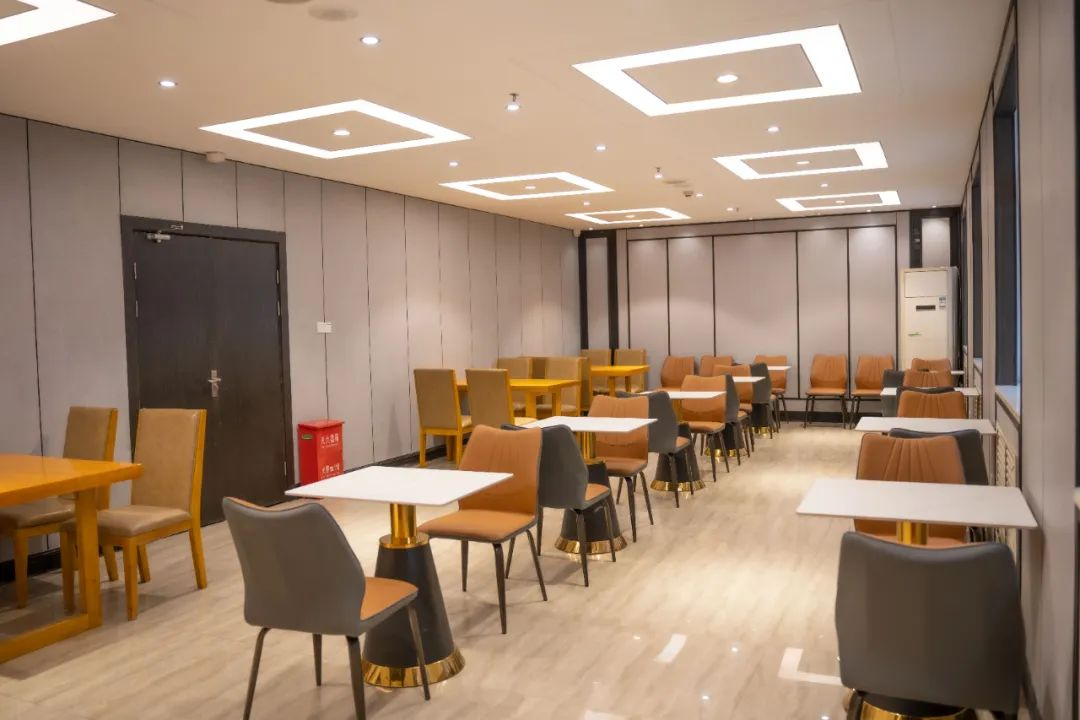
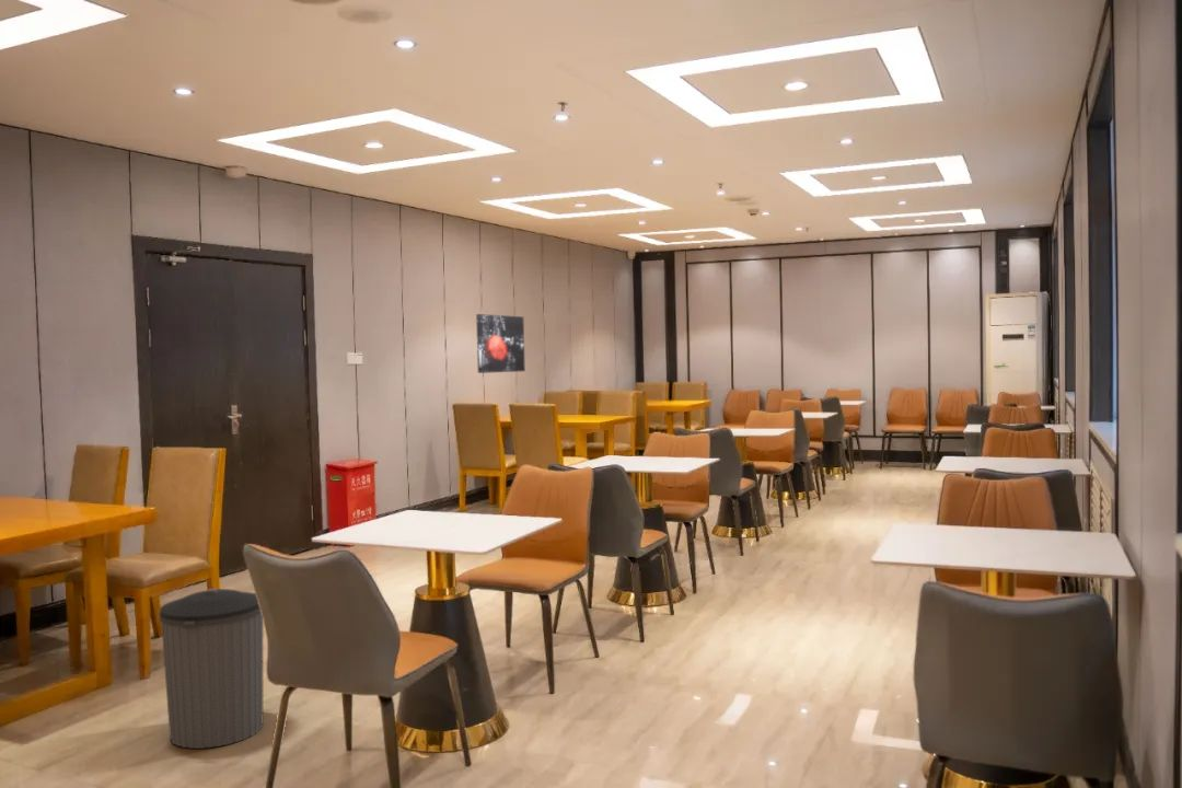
+ trash can (215, 660)
+ wall art (501, 344)
